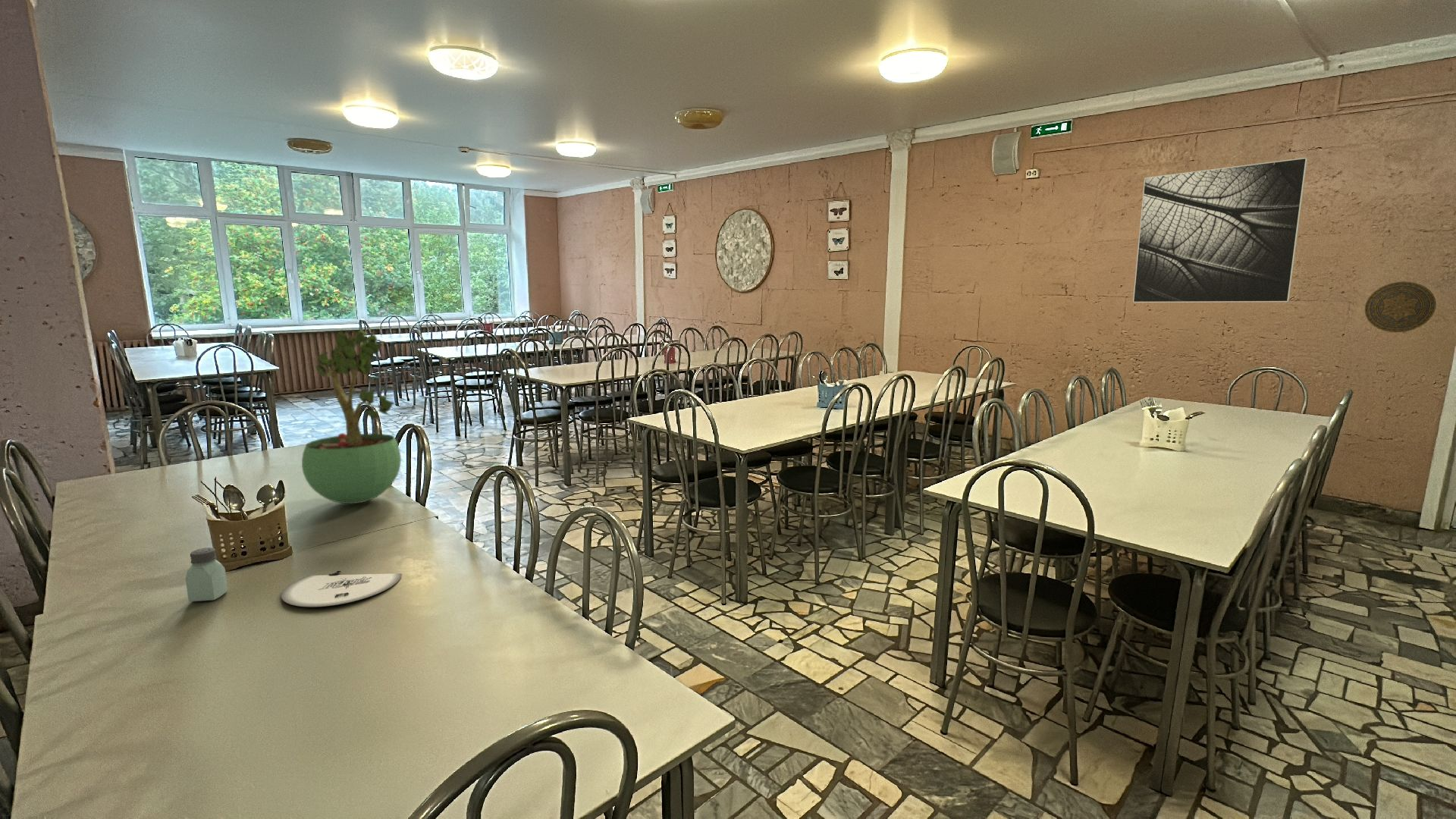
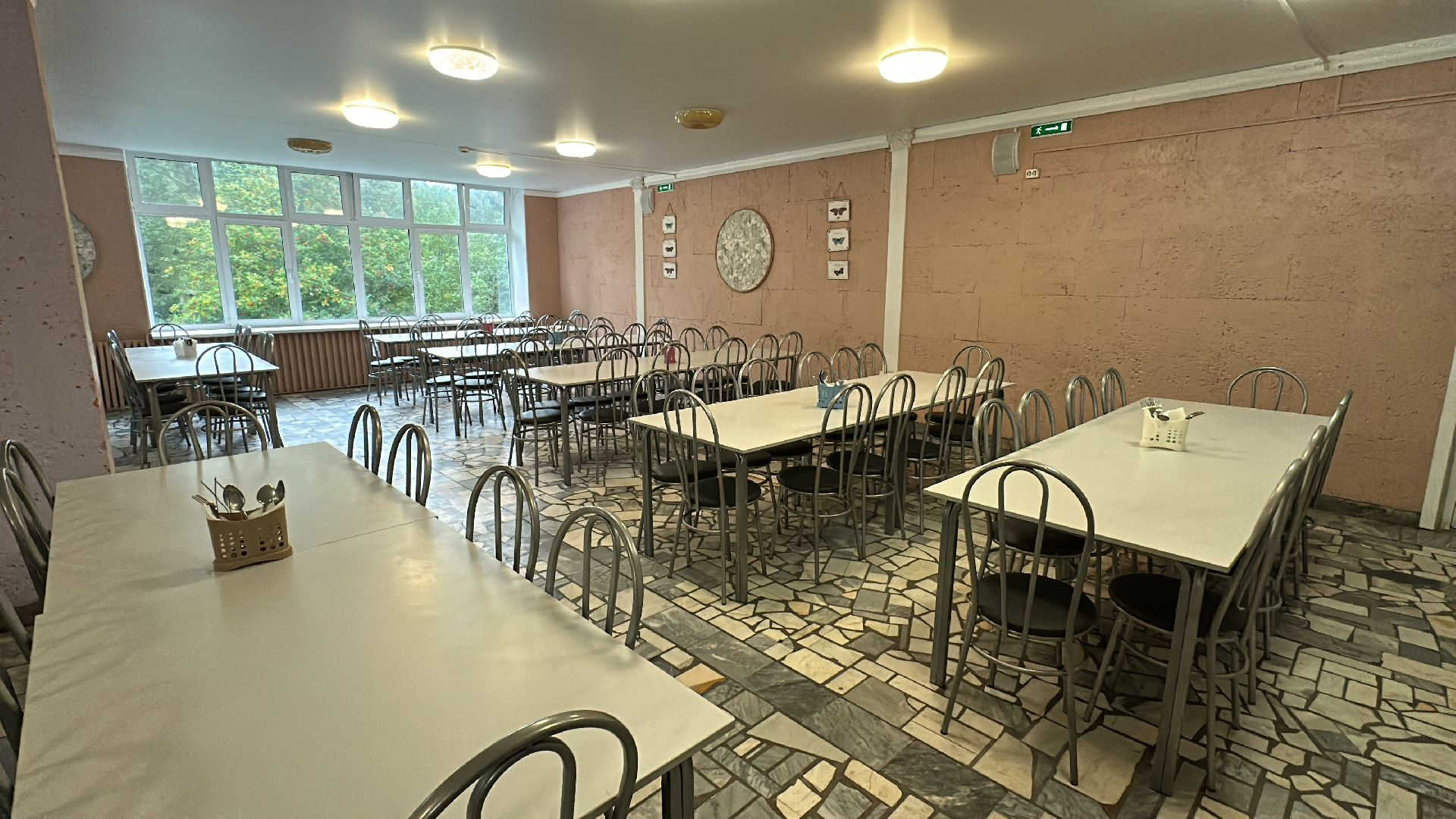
- decorative plate (1399, 307)
- saltshaker (206, 573)
- potted plant (347, 417)
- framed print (1213, 236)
- plate (344, 582)
